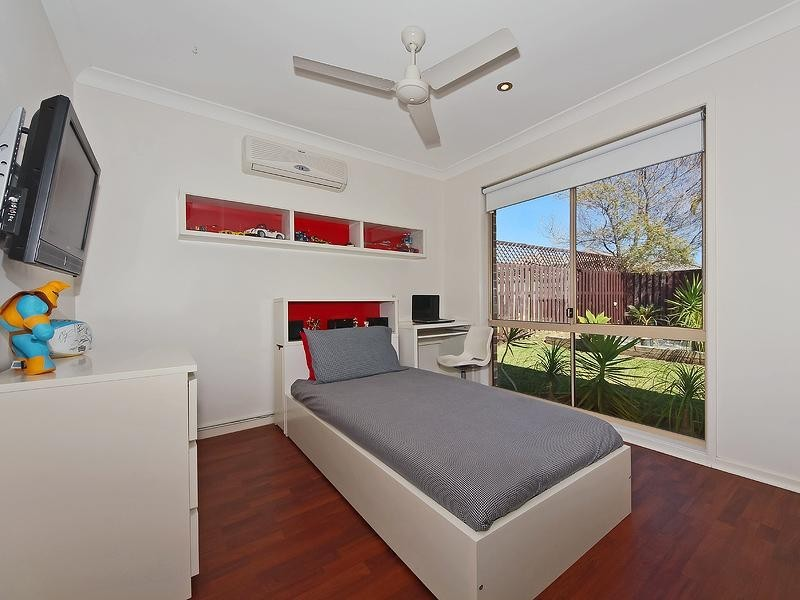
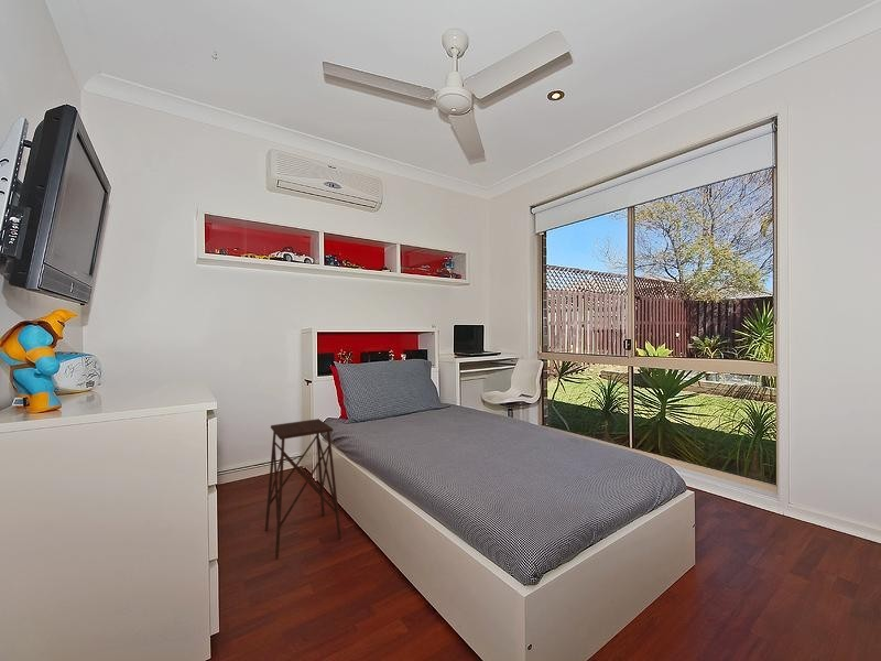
+ side table (304, 478)
